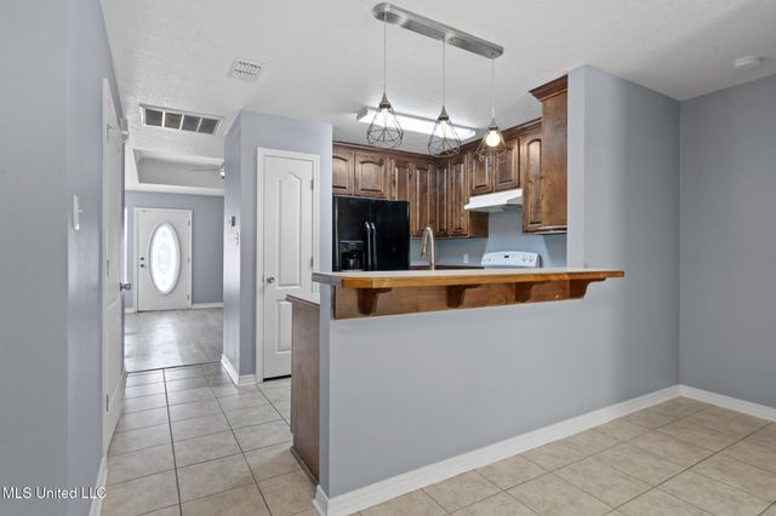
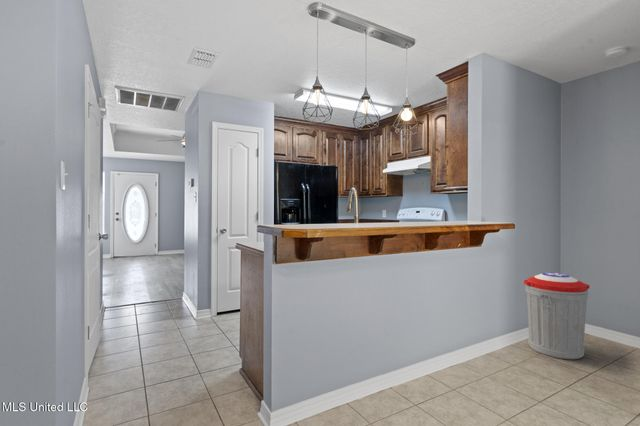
+ trash can (555, 311)
